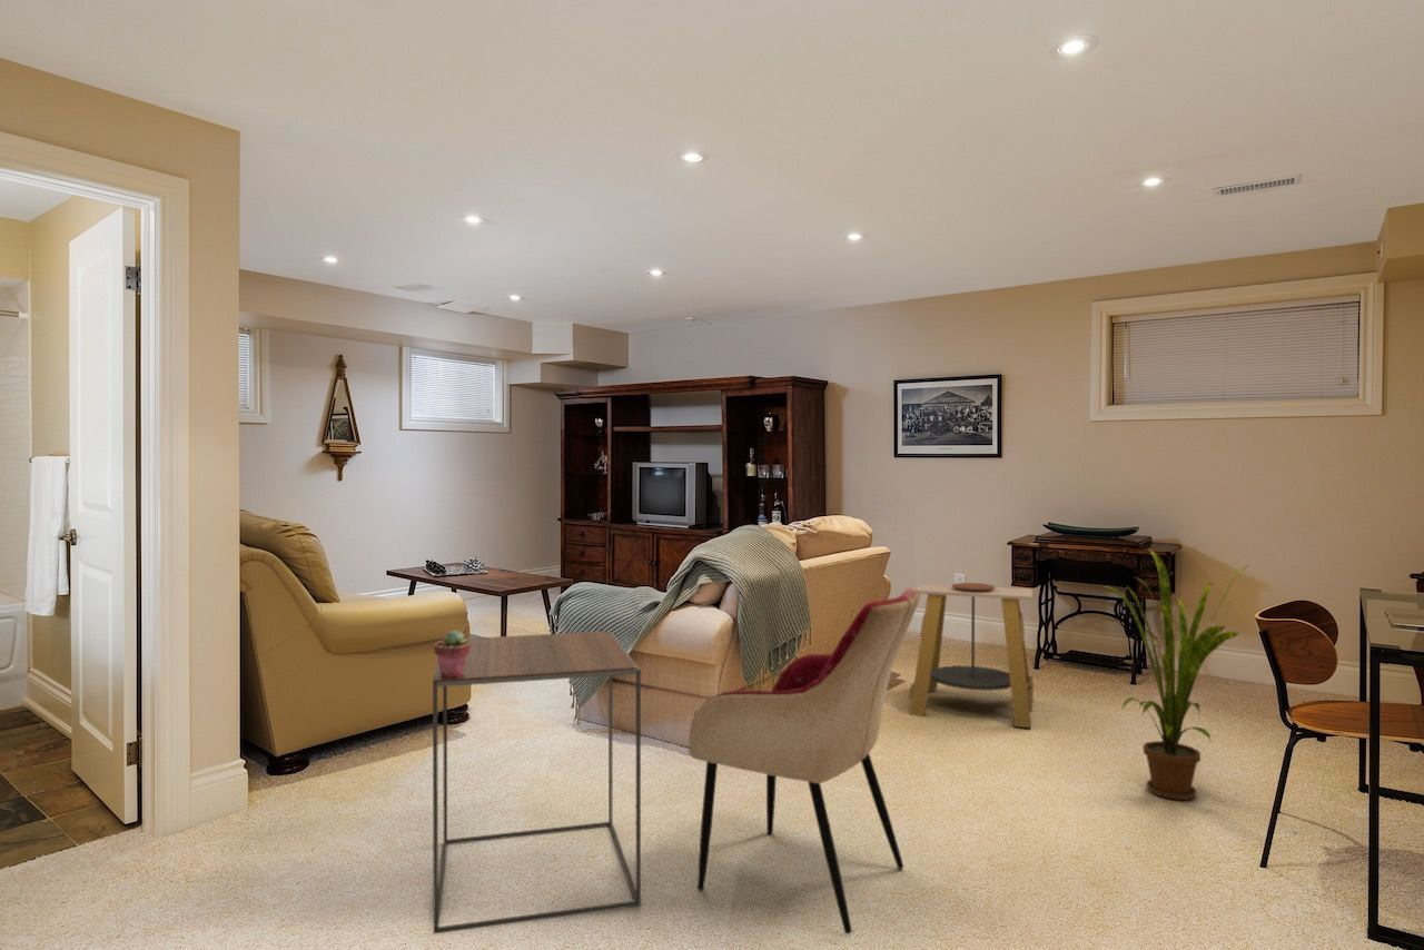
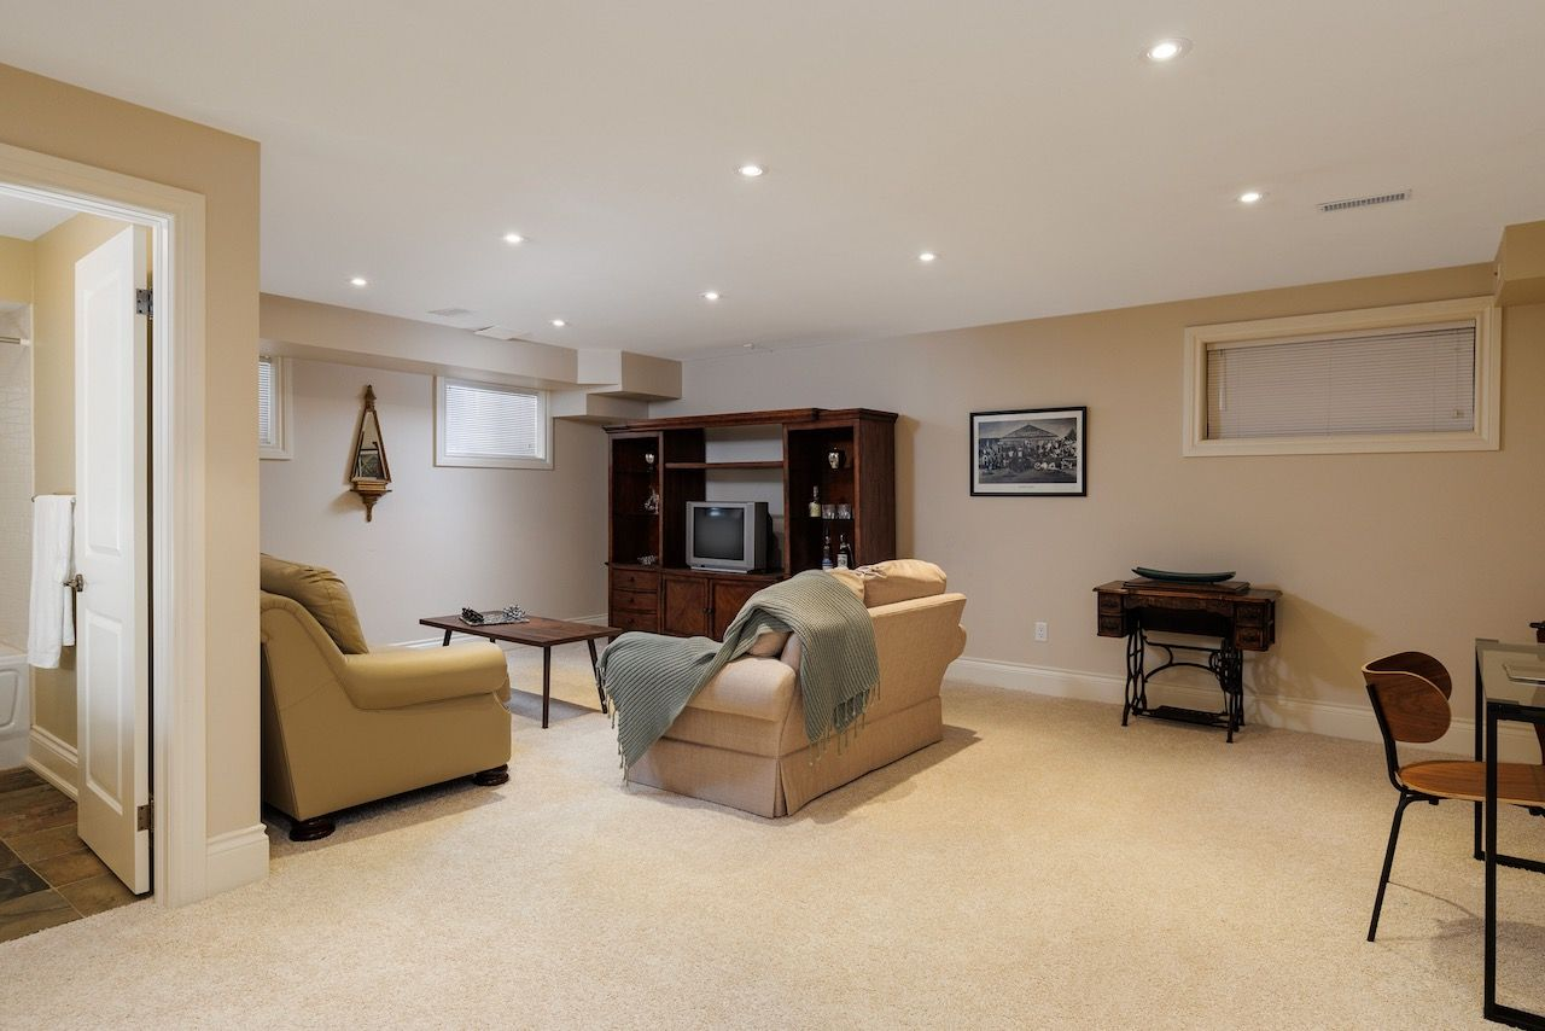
- armchair (808, 733)
- side table (541, 829)
- side table (972, 645)
- potted succulent (452, 651)
- house plant (1164, 671)
